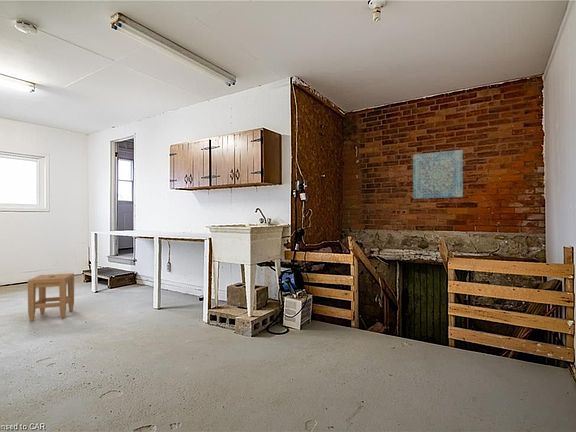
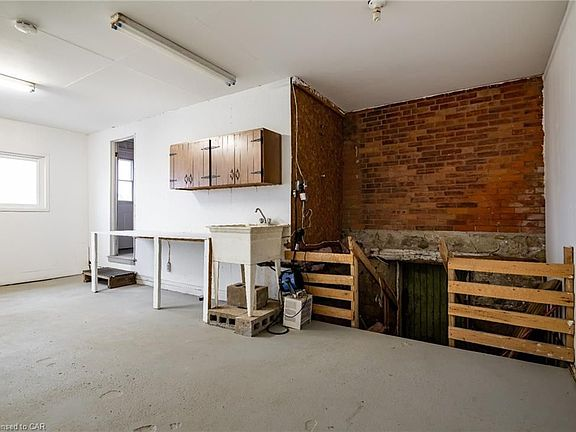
- stool (52, 297)
- wall art (437, 175)
